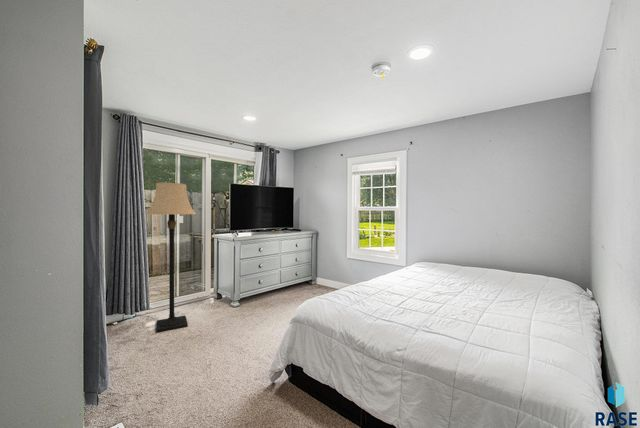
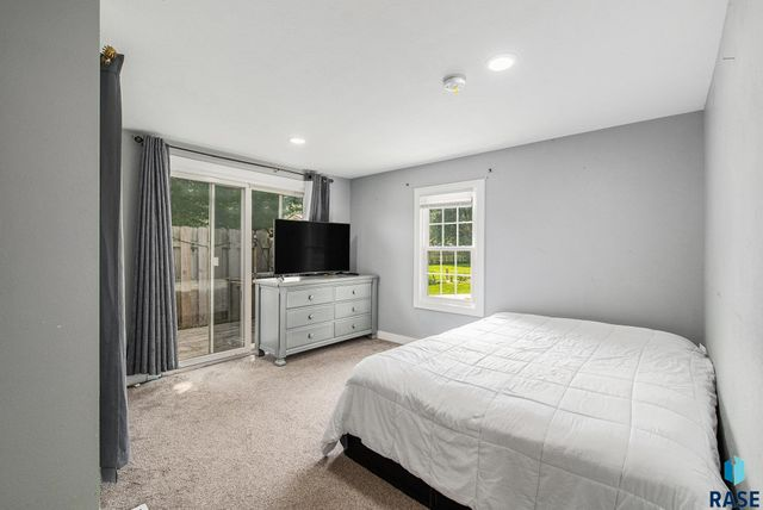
- lamp (171, 254)
